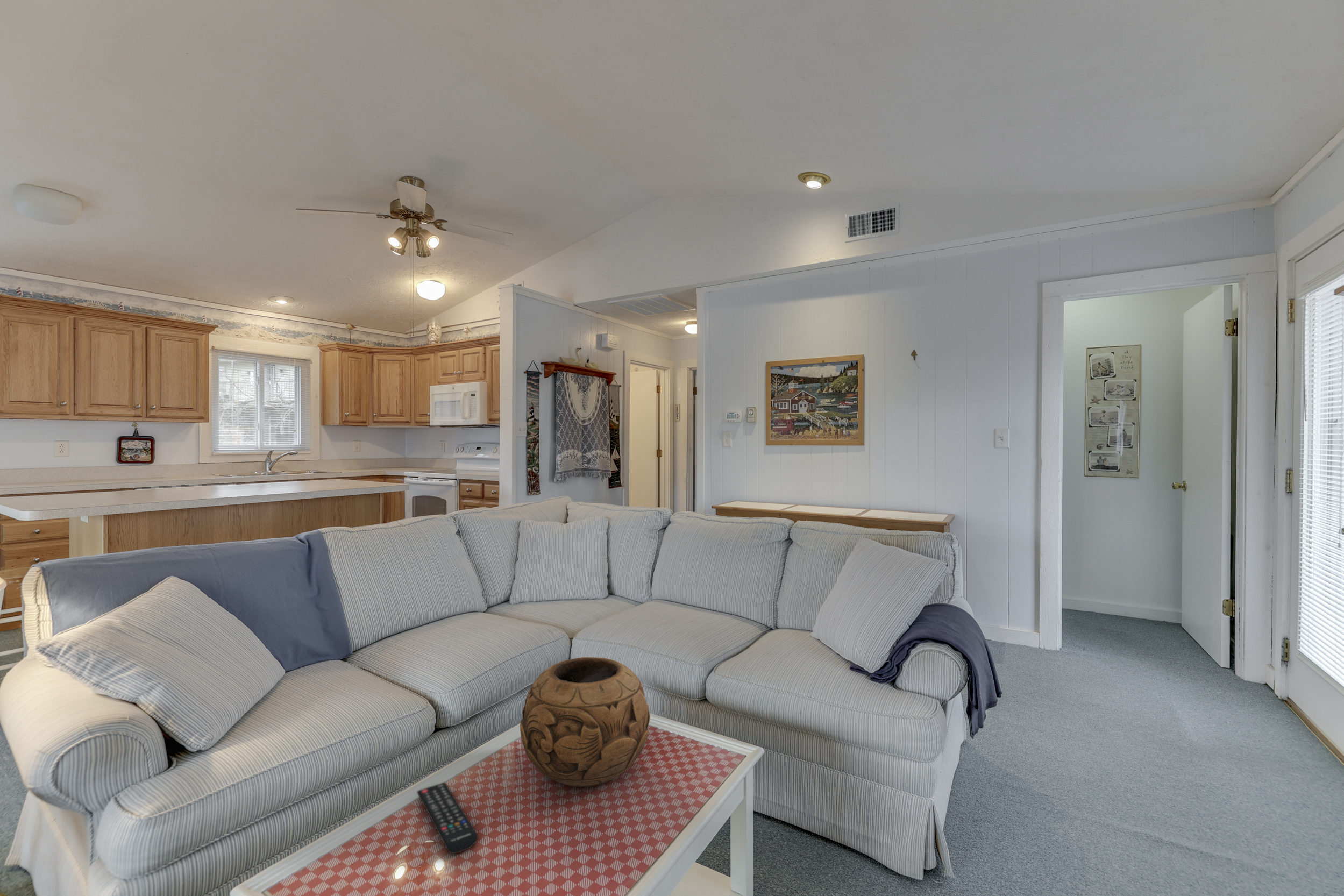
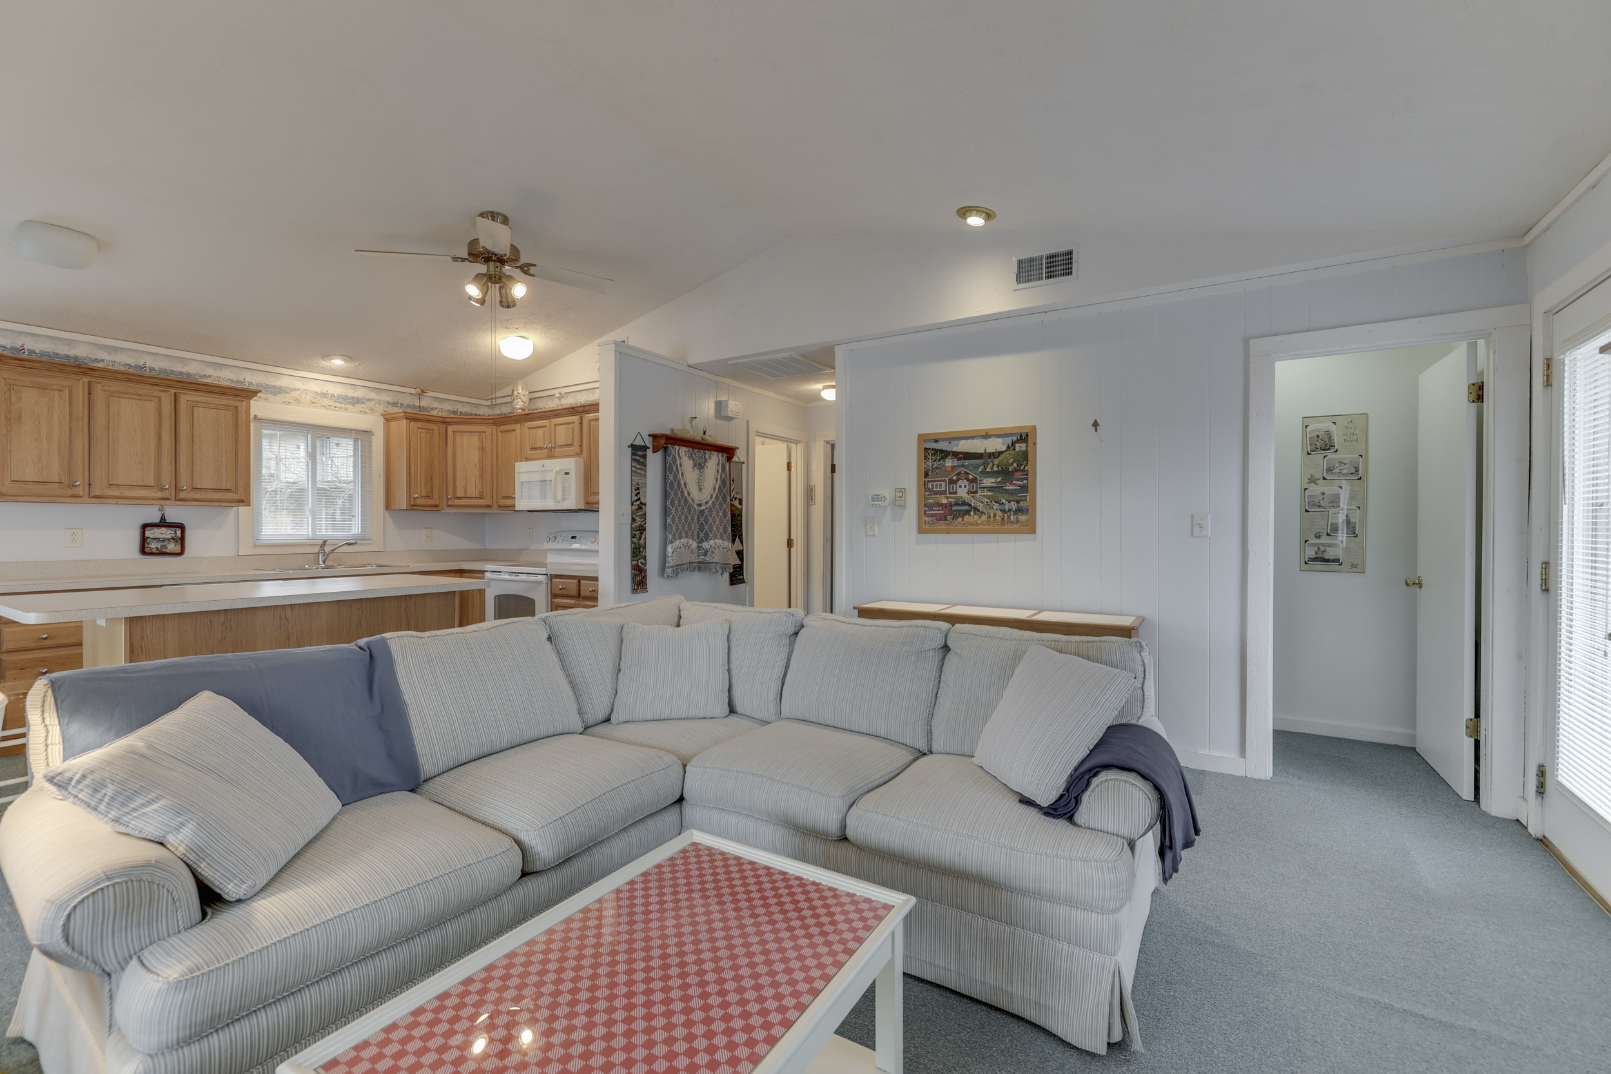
- decorative bowl (586, 719)
- remote control (445, 815)
